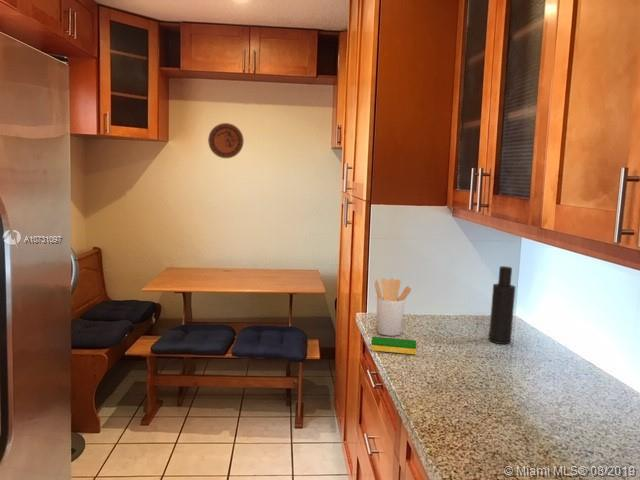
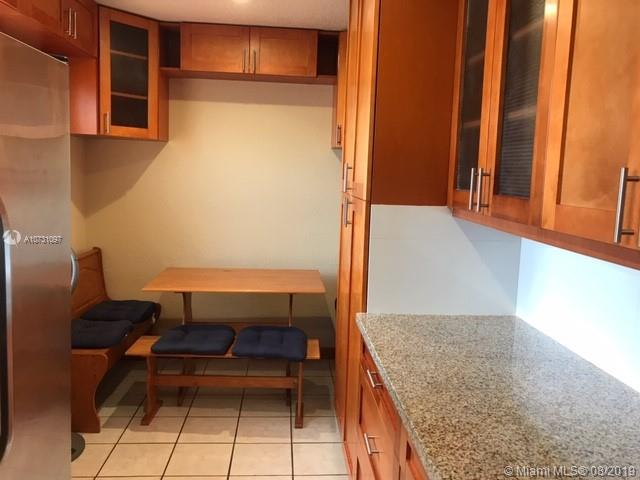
- atomizer (502, 304)
- utensil holder (390, 304)
- dish sponge (393, 345)
- decorative plate (225, 140)
